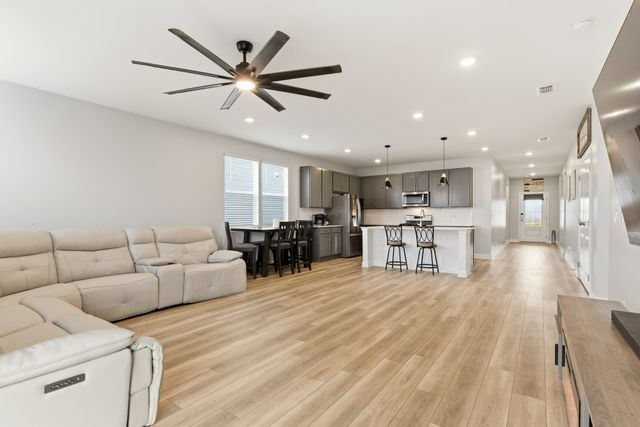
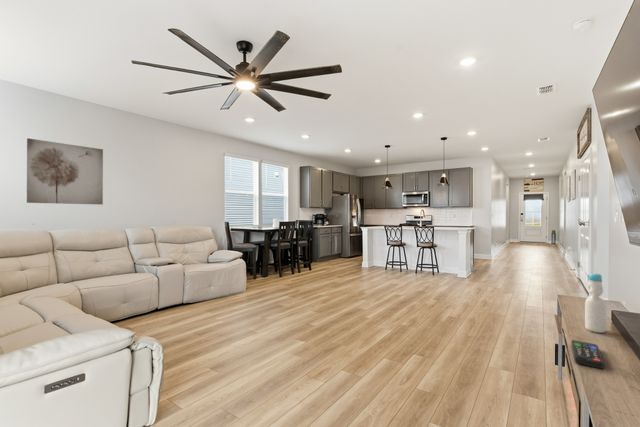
+ bottle (595, 301)
+ wall art (67, 174)
+ remote control (586, 352)
